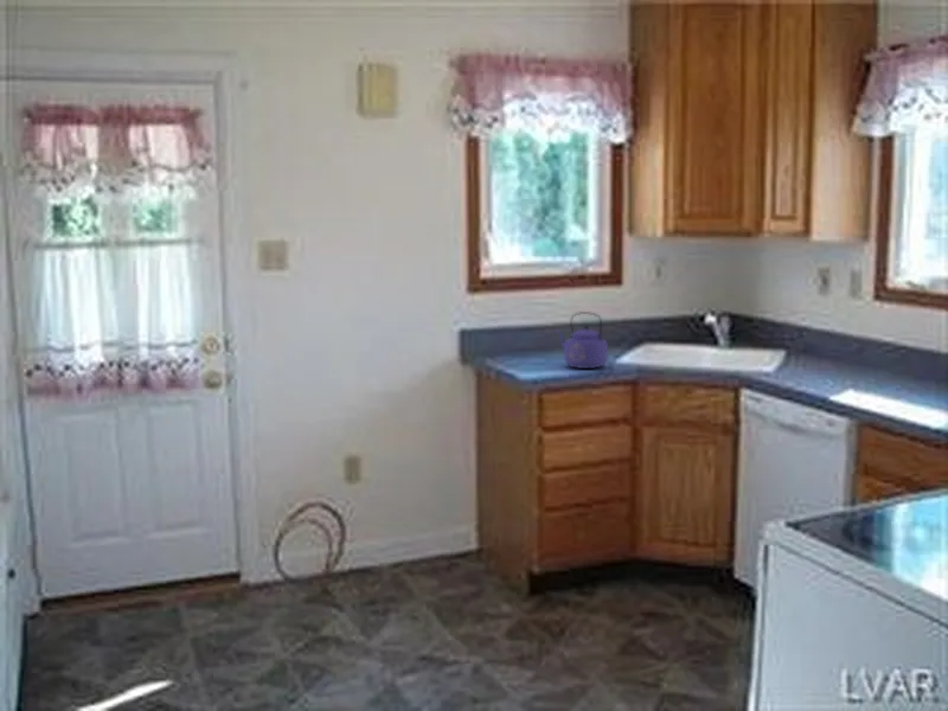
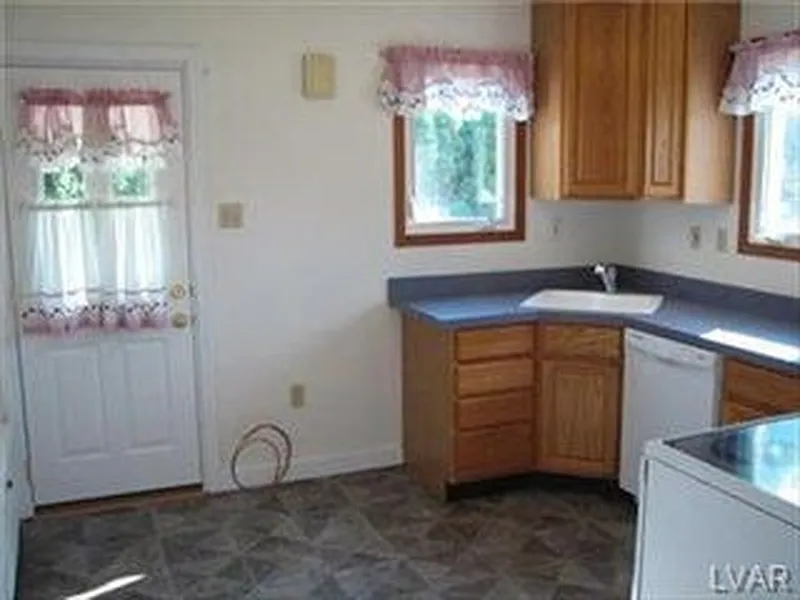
- kettle (579, 338)
